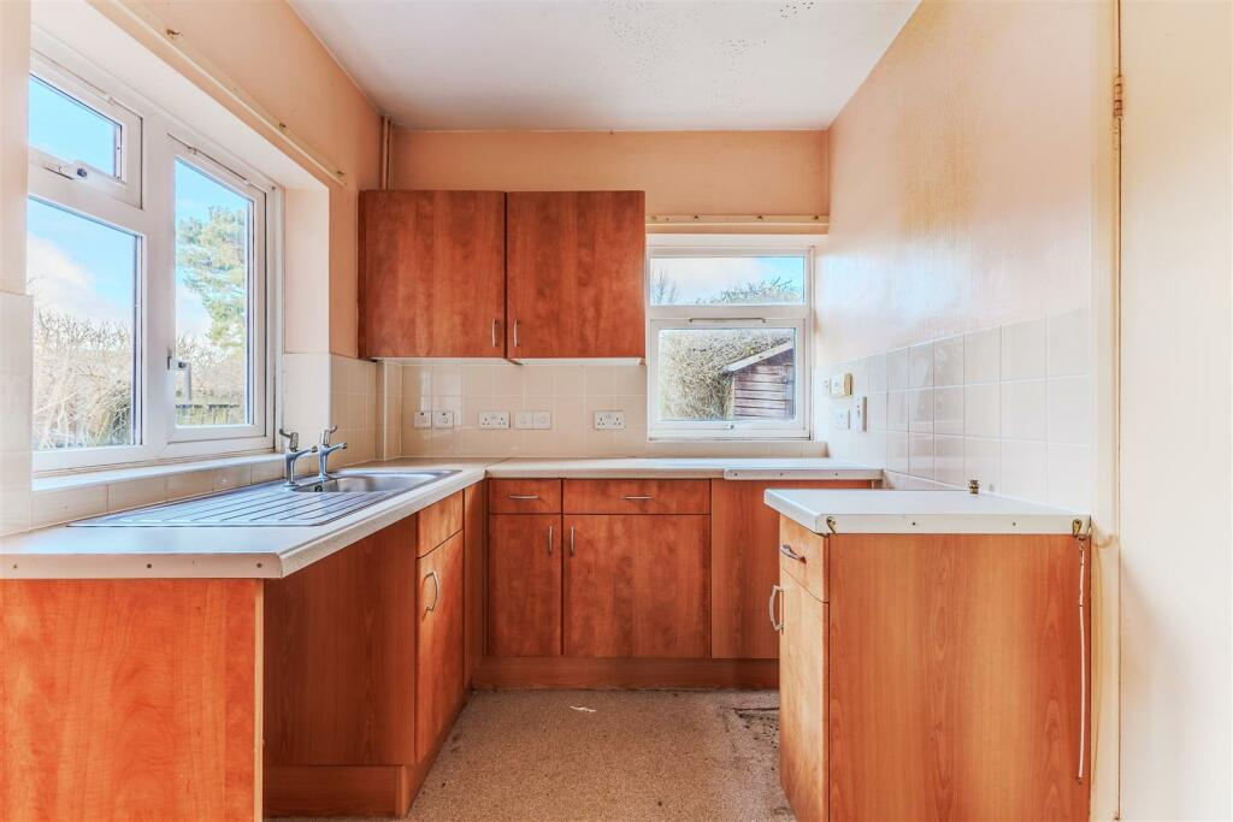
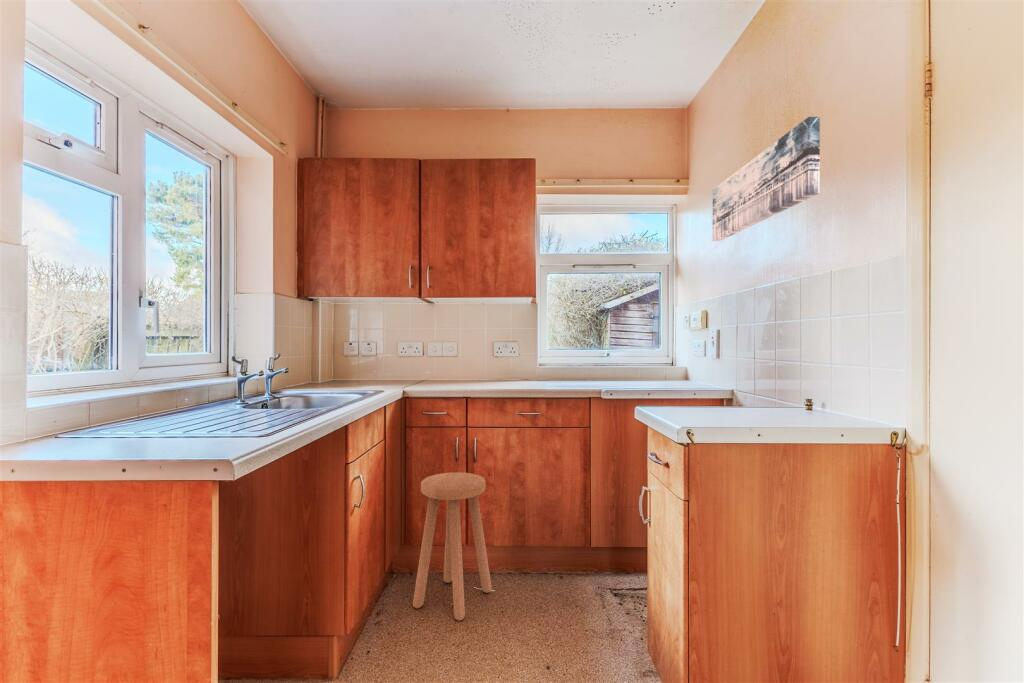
+ stool (453, 540)
+ wall art (755, 190)
